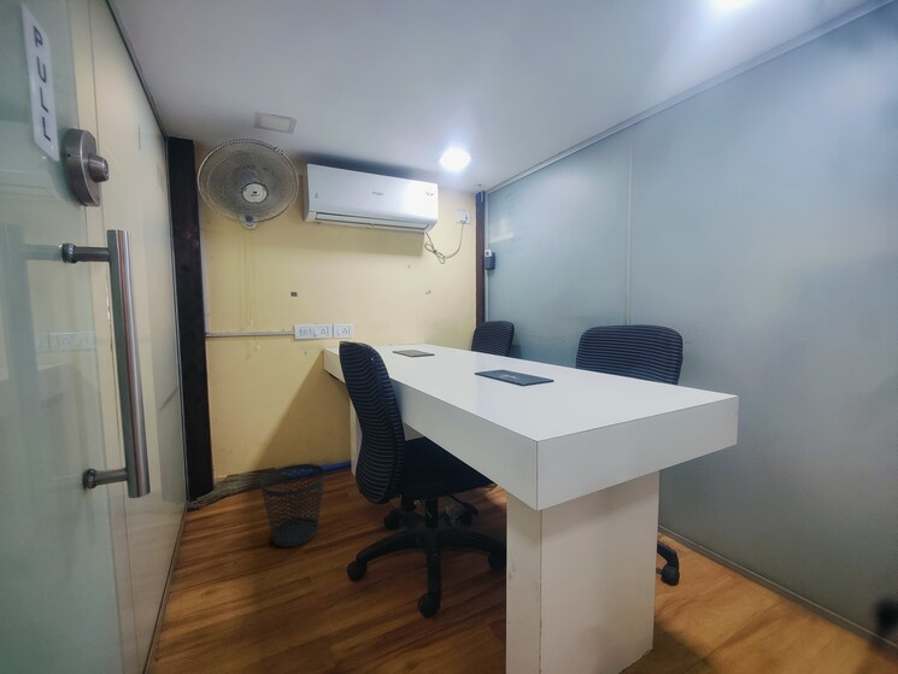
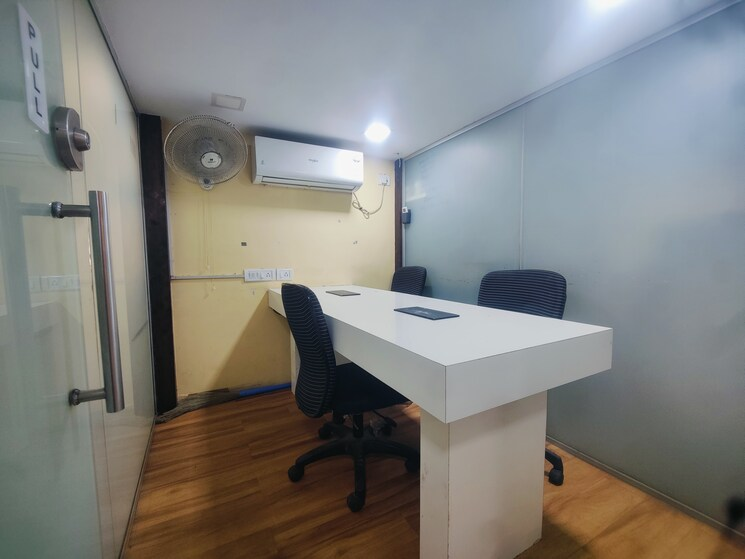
- wastebasket (294, 505)
